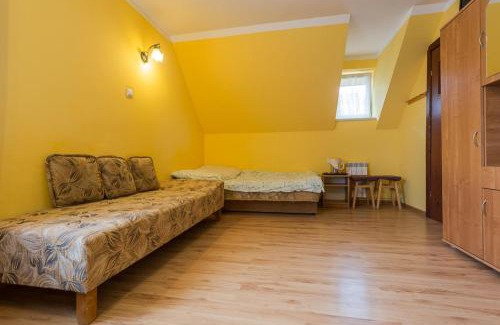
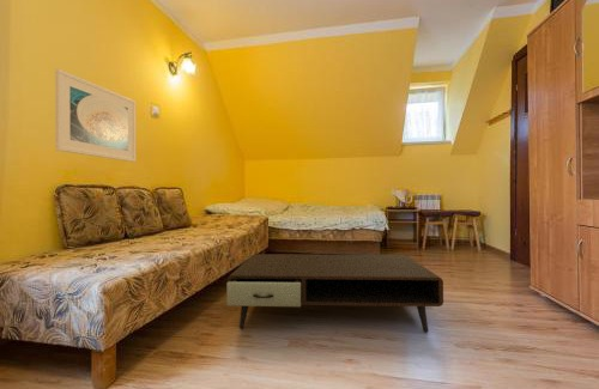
+ coffee table (331, 290)
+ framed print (101, 122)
